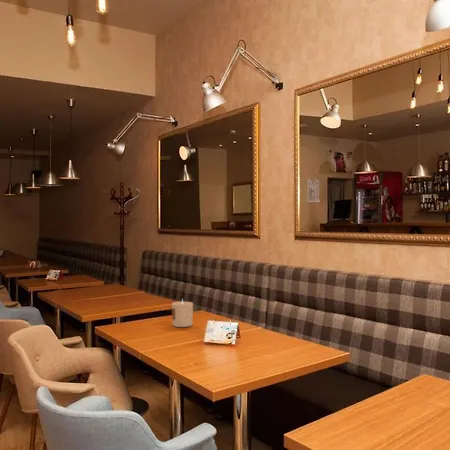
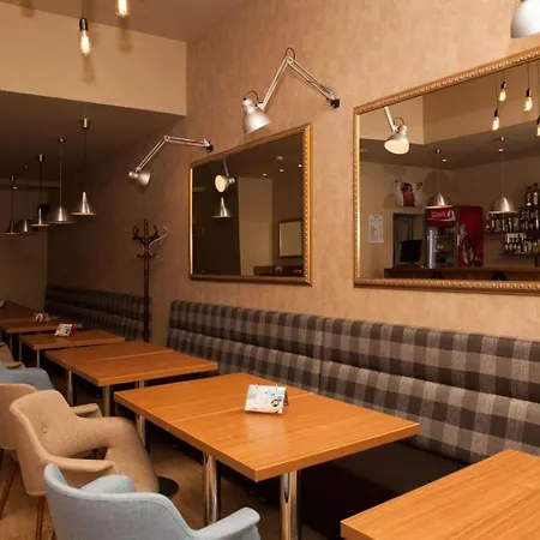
- candle (182, 312)
